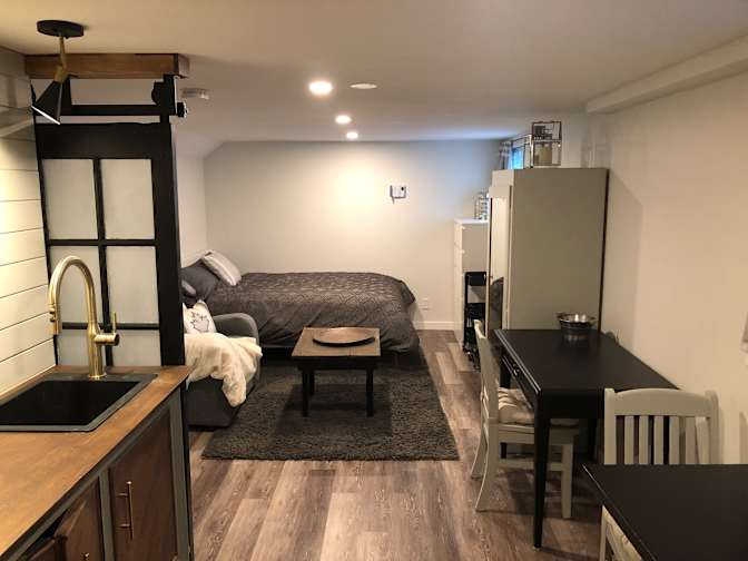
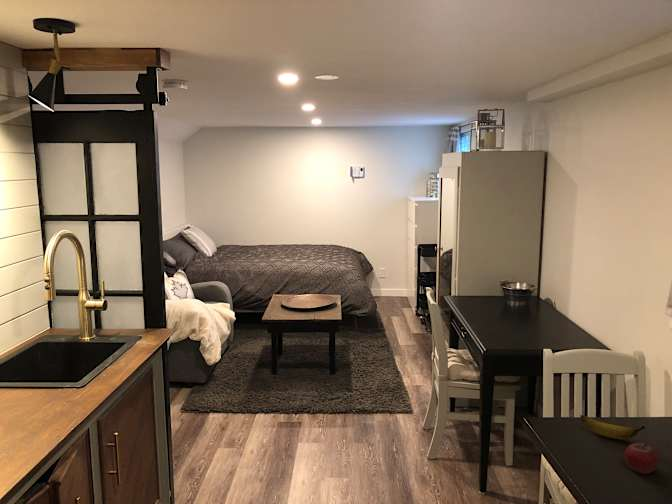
+ banana (611, 427)
+ fruit (641, 455)
